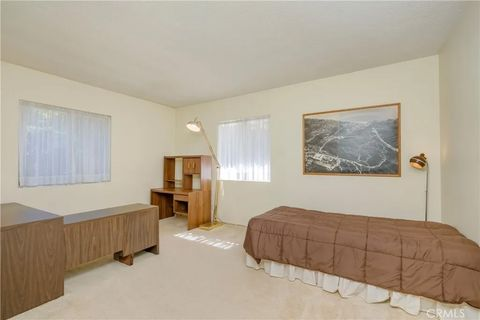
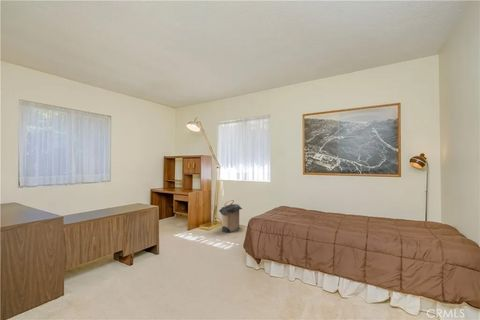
+ laundry hamper (230, 214)
